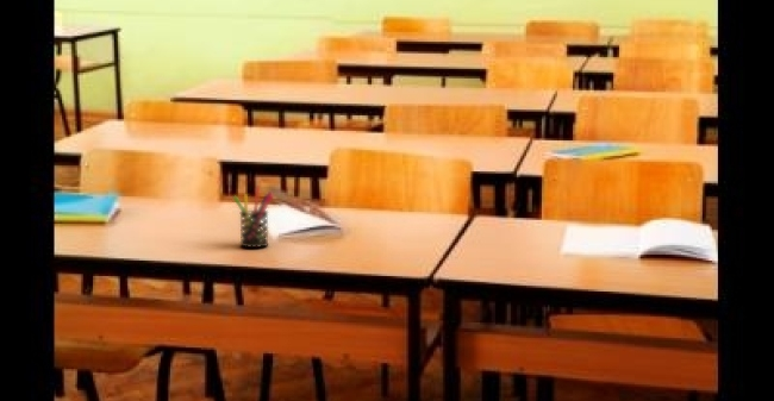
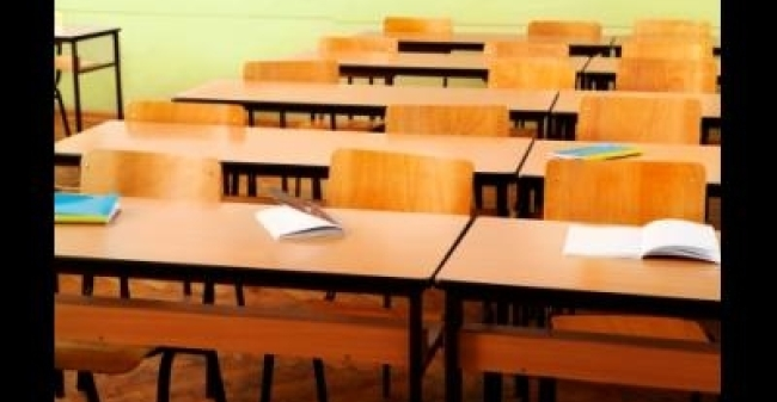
- pen holder (251, 215)
